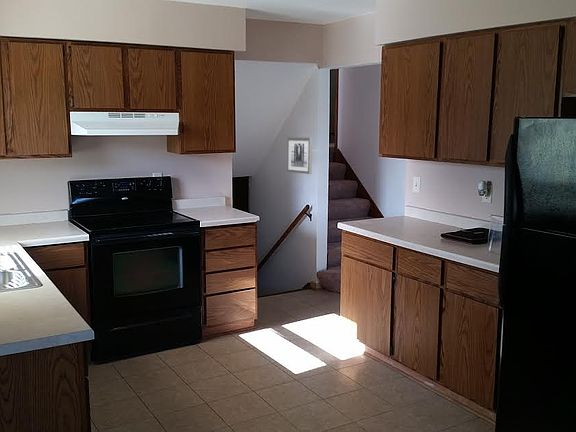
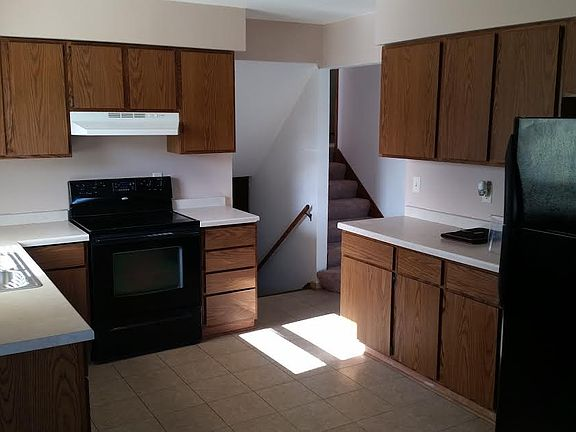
- wall art (299, 155)
